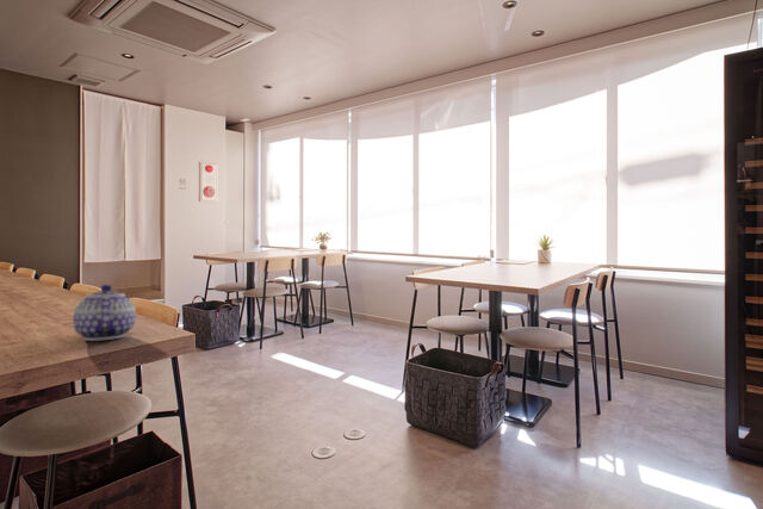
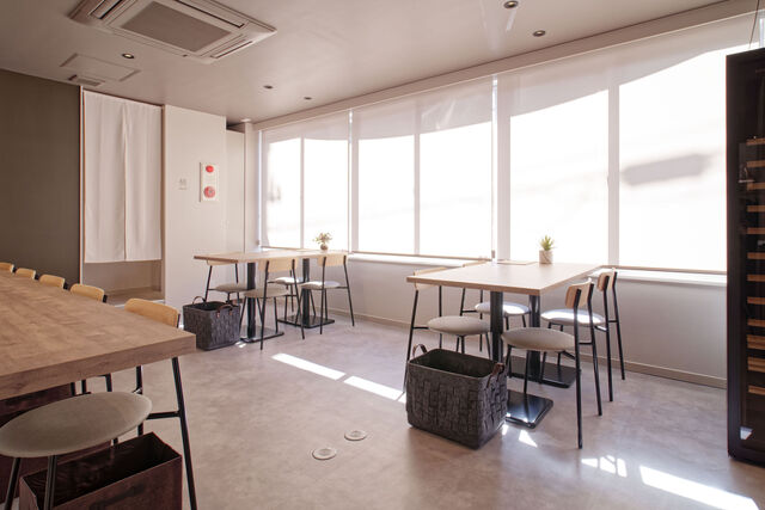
- teapot (105, 310)
